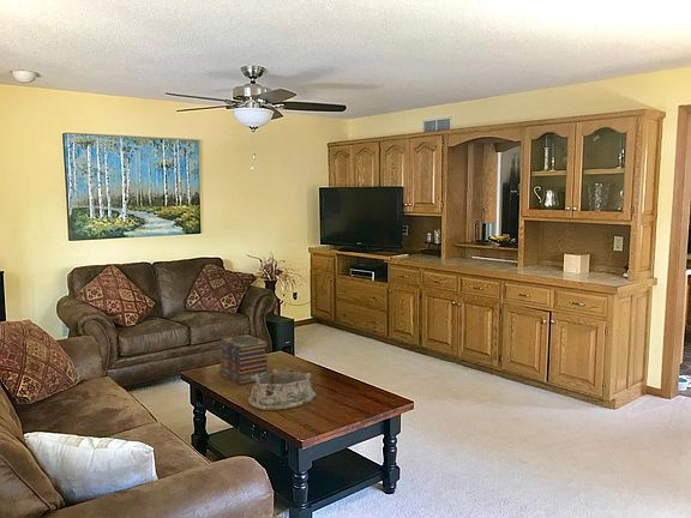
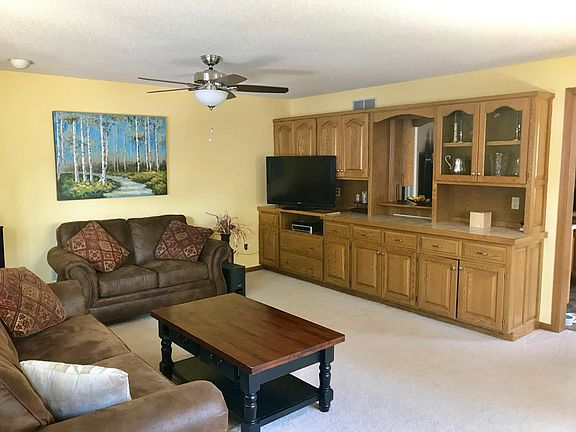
- book stack (244, 359)
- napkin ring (281, 386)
